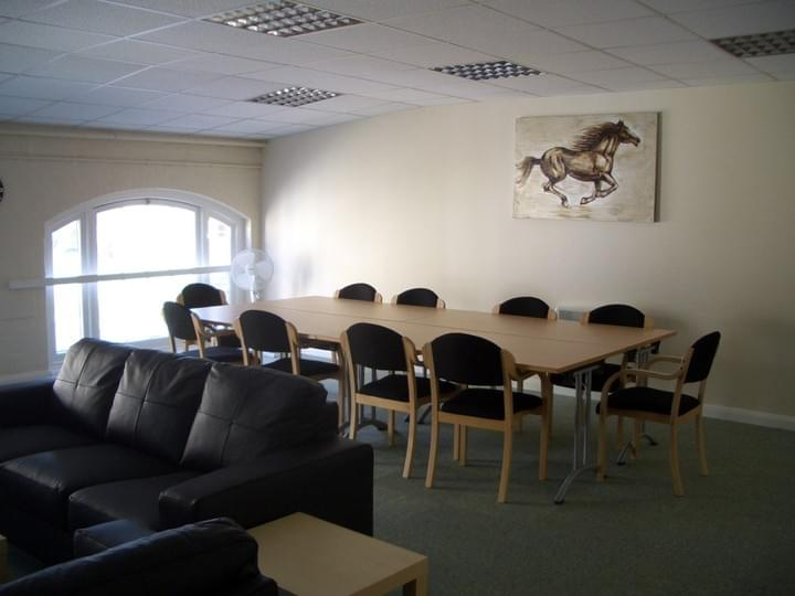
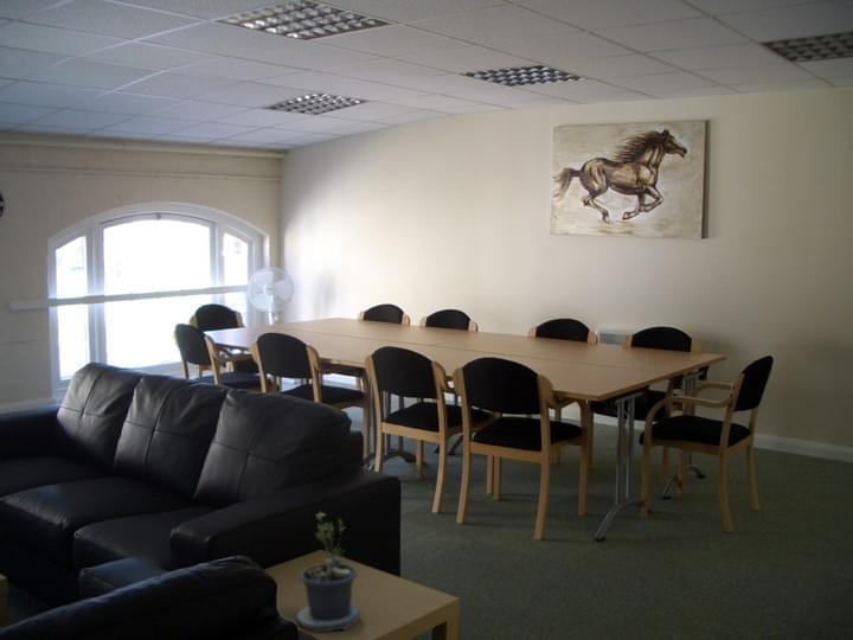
+ potted plant (325, 563)
